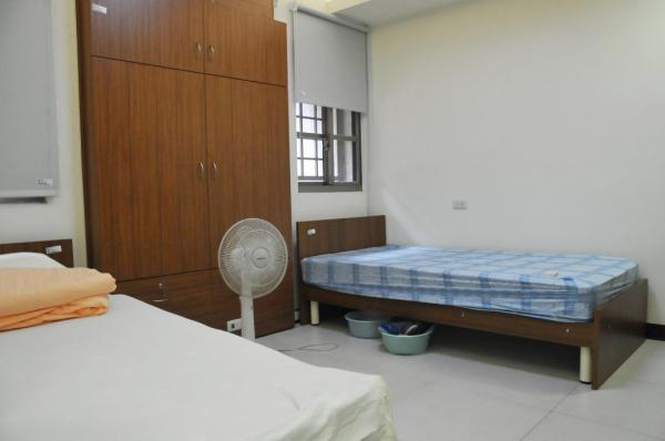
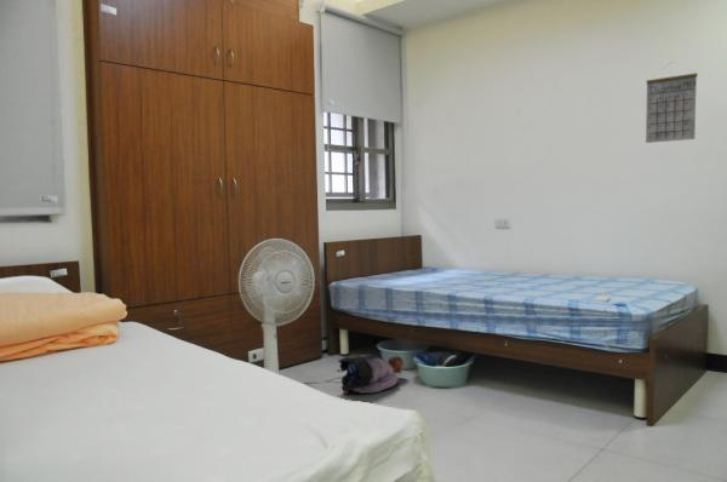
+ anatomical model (373, 367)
+ calendar (670, 101)
